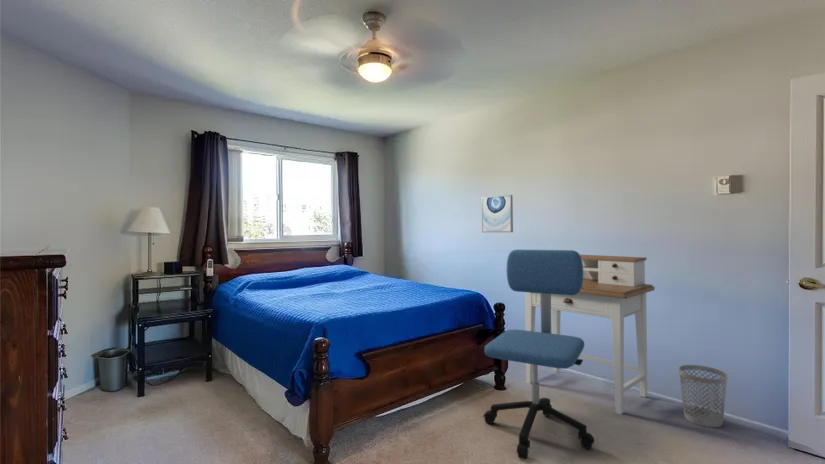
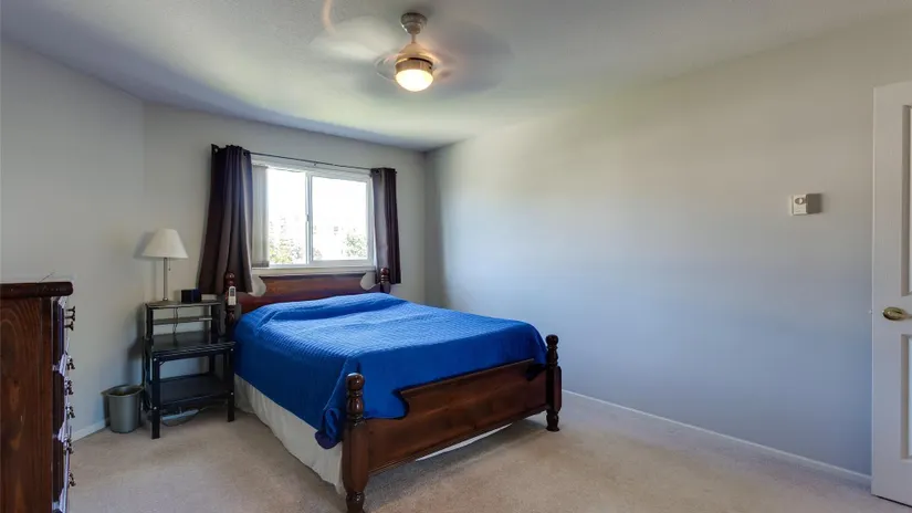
- office chair (534, 343)
- wastebasket (703, 395)
- wall art (496, 214)
- desk (585, 314)
